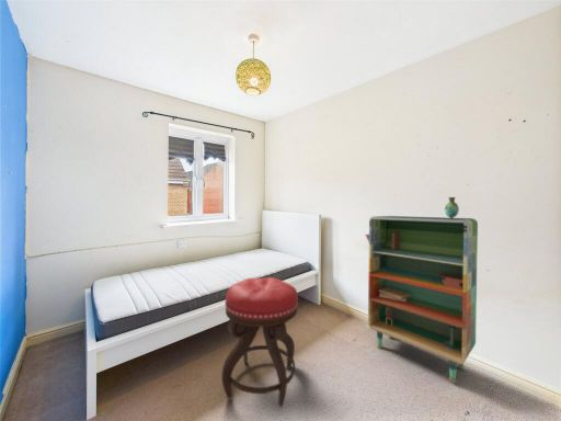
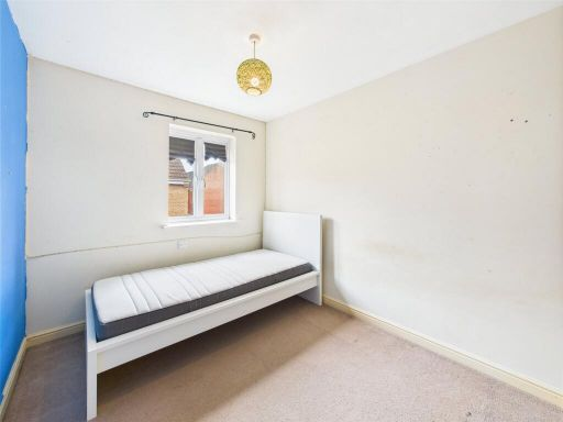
- stool (263, 332)
- shelving unit (409, 275)
